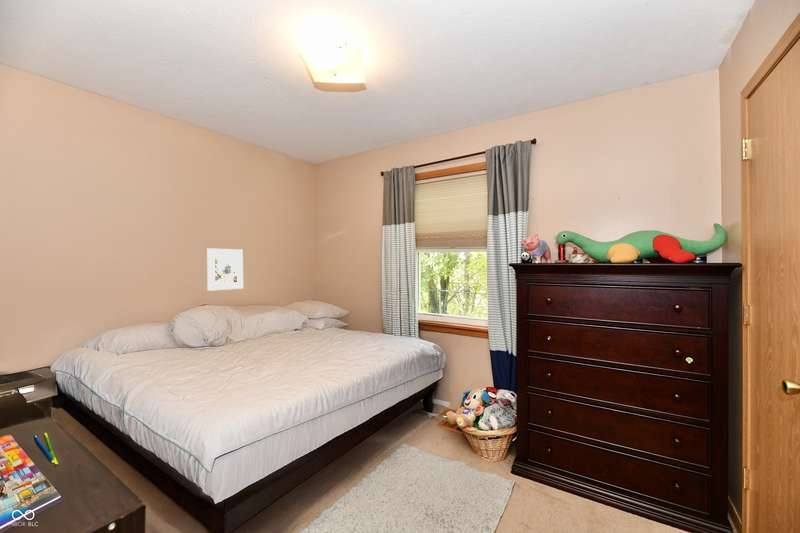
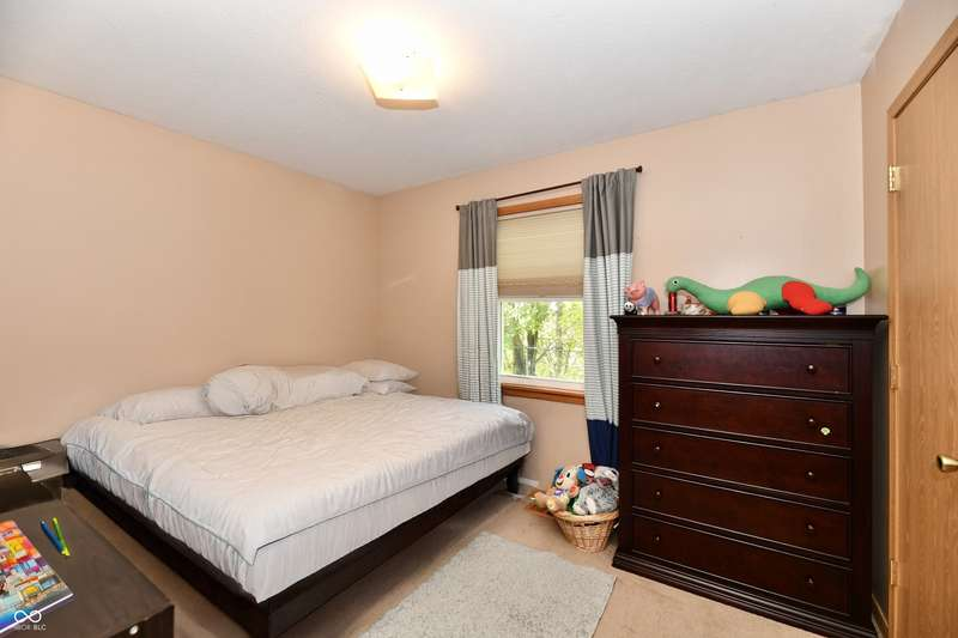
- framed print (225, 269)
